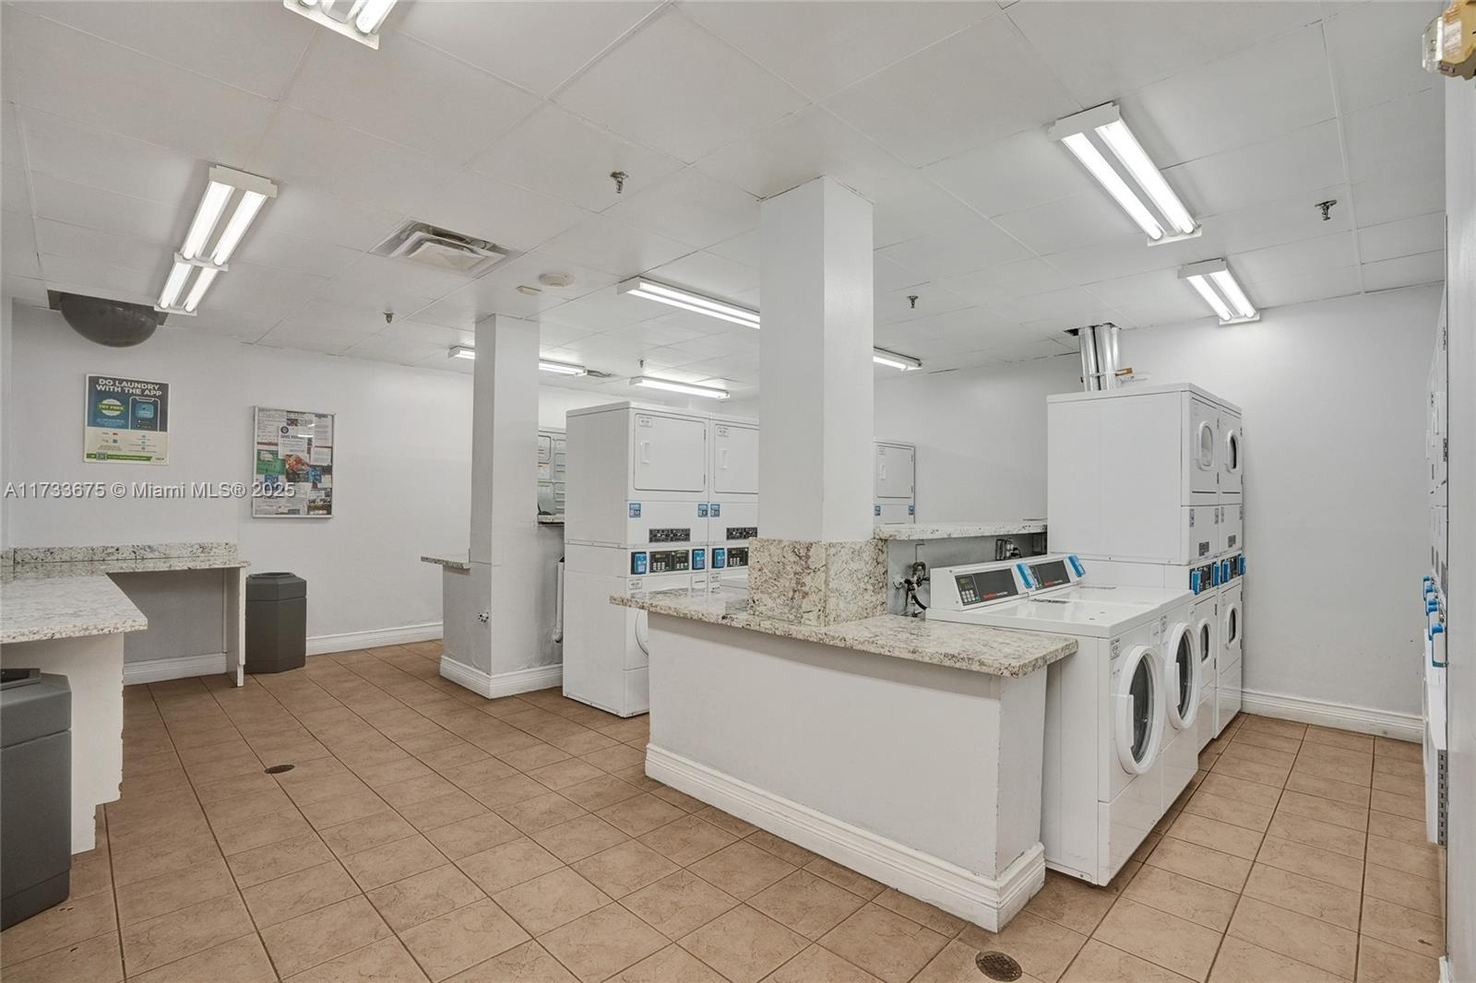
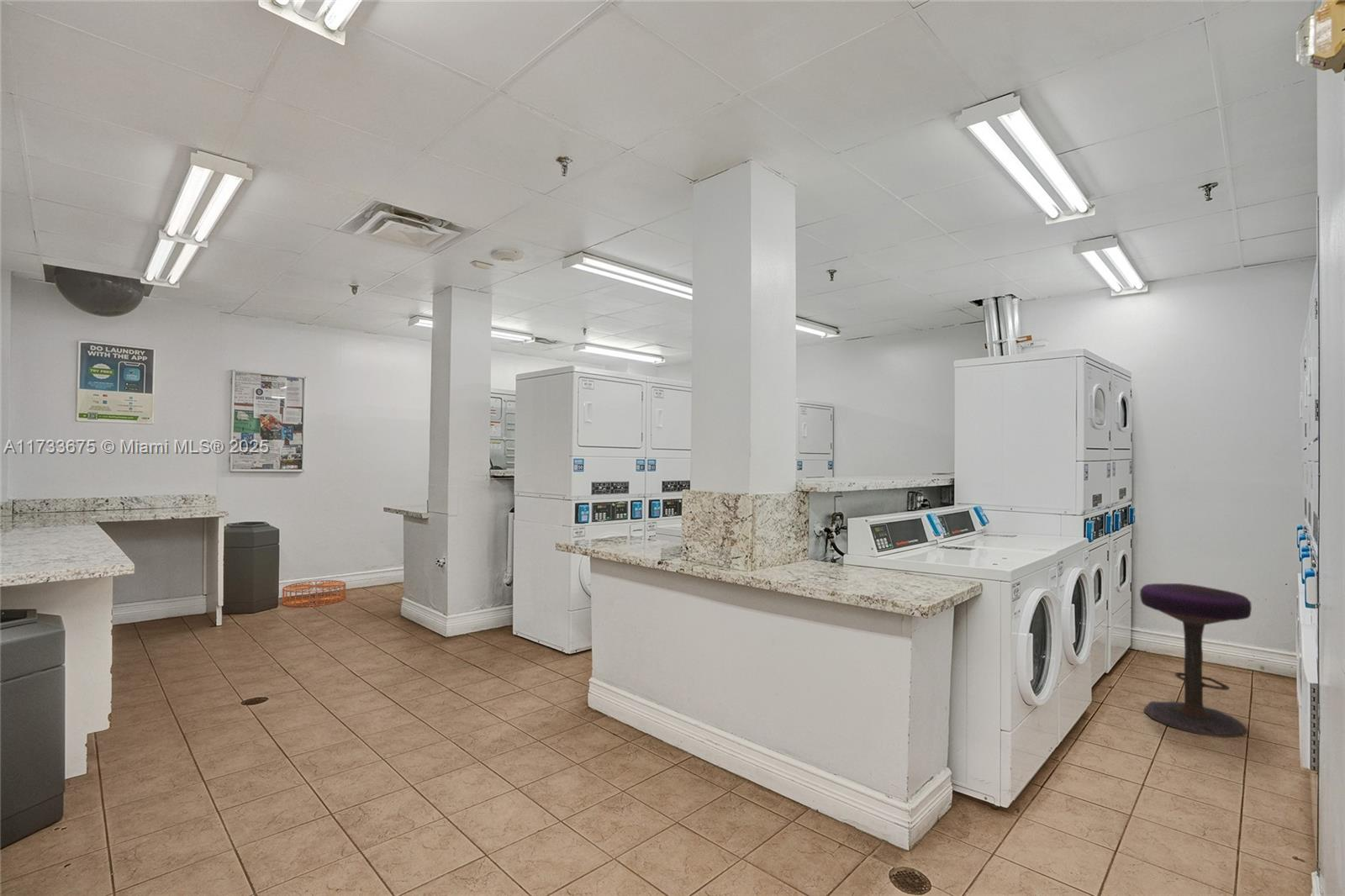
+ basket (314, 594)
+ stool (1193, 653)
